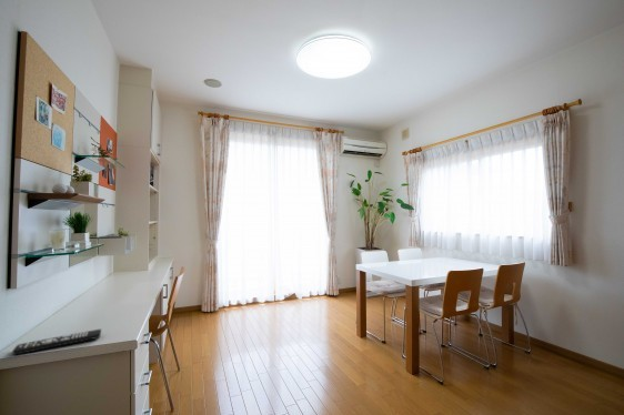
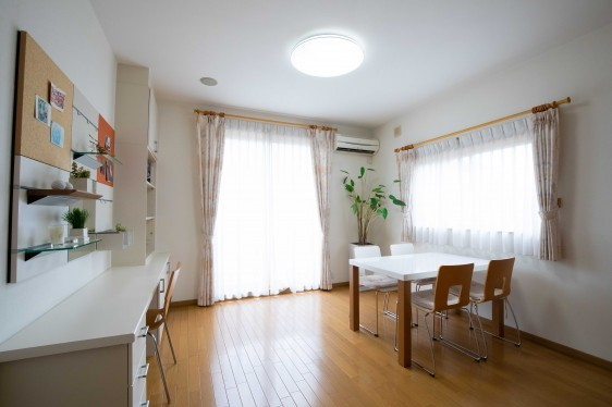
- remote control (60, 341)
